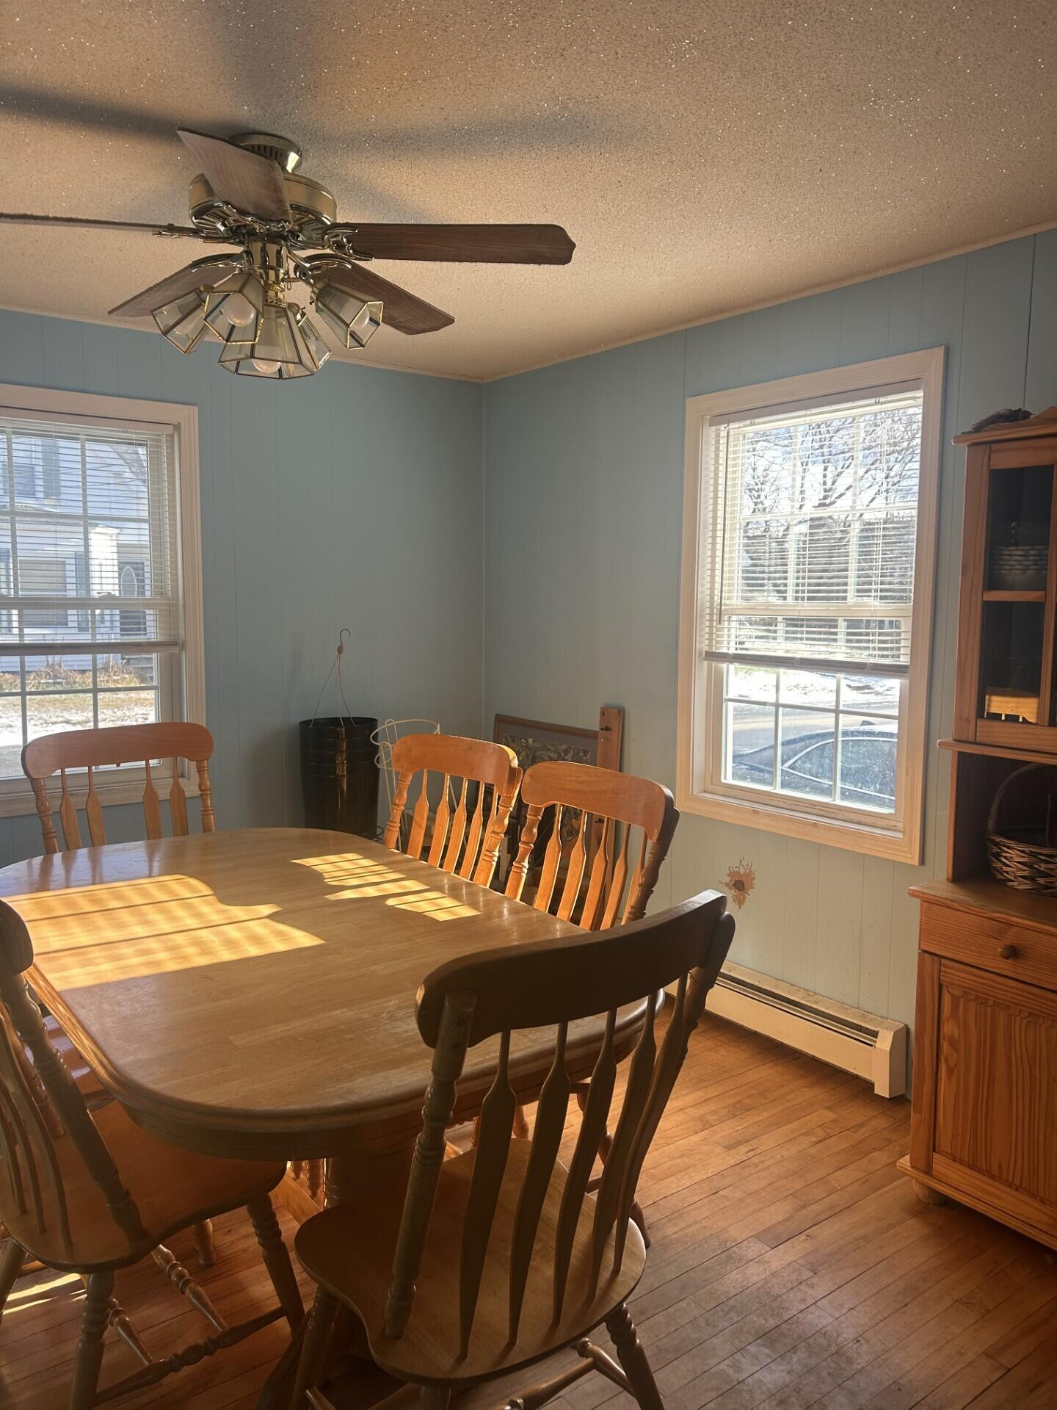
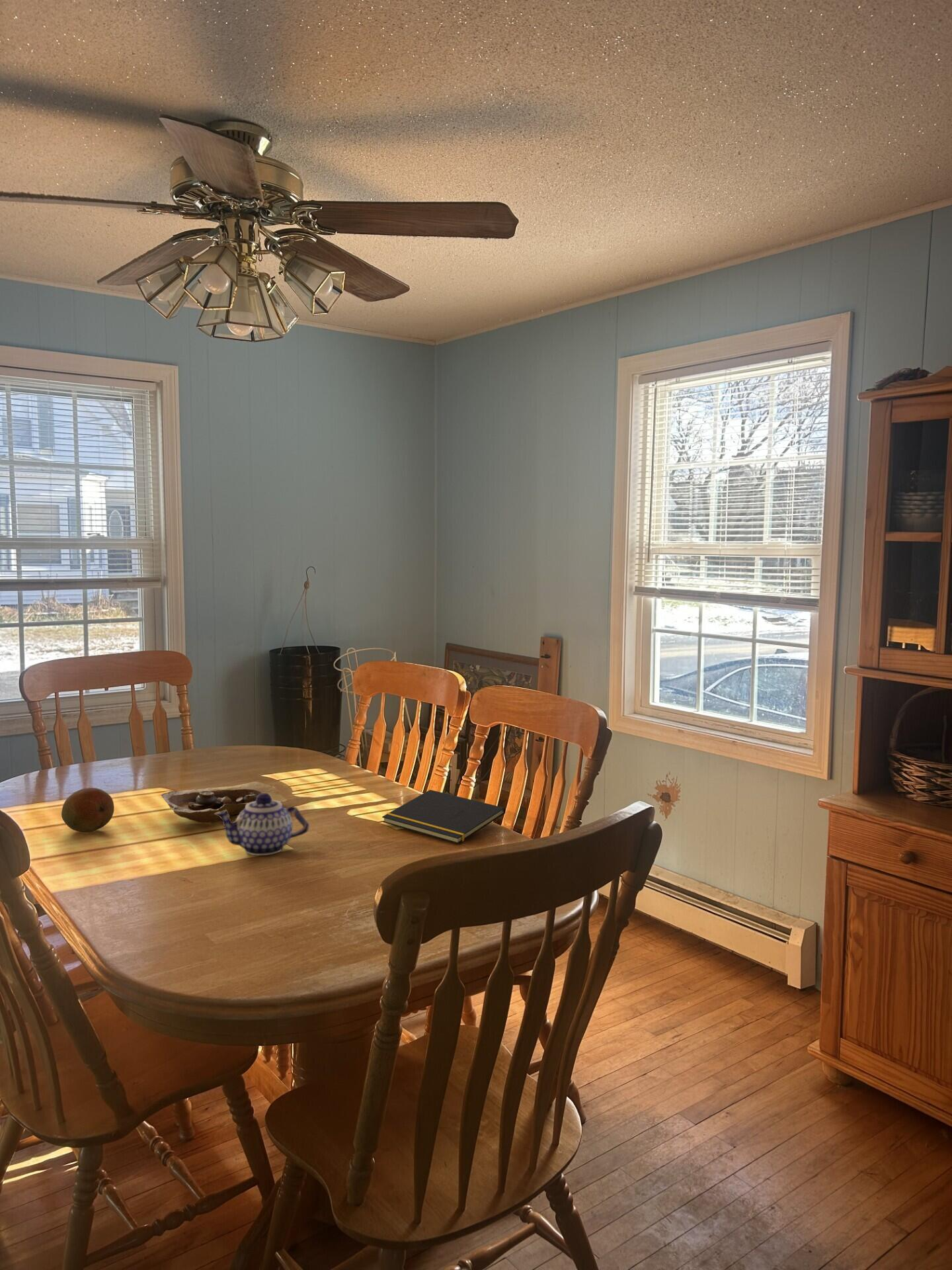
+ teapot (262, 822)
+ fruit (85, 809)
+ bowl (225, 801)
+ notepad (443, 815)
